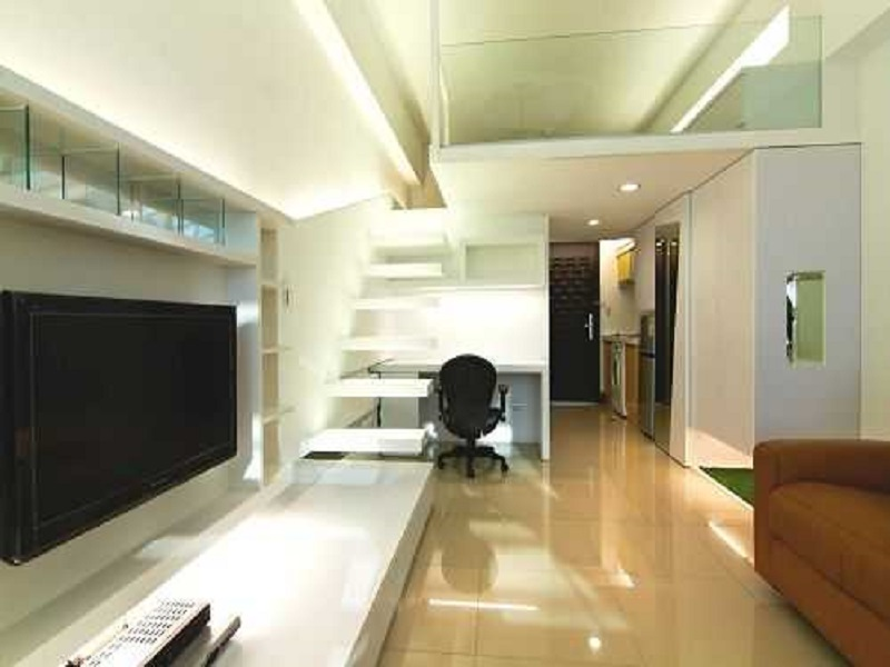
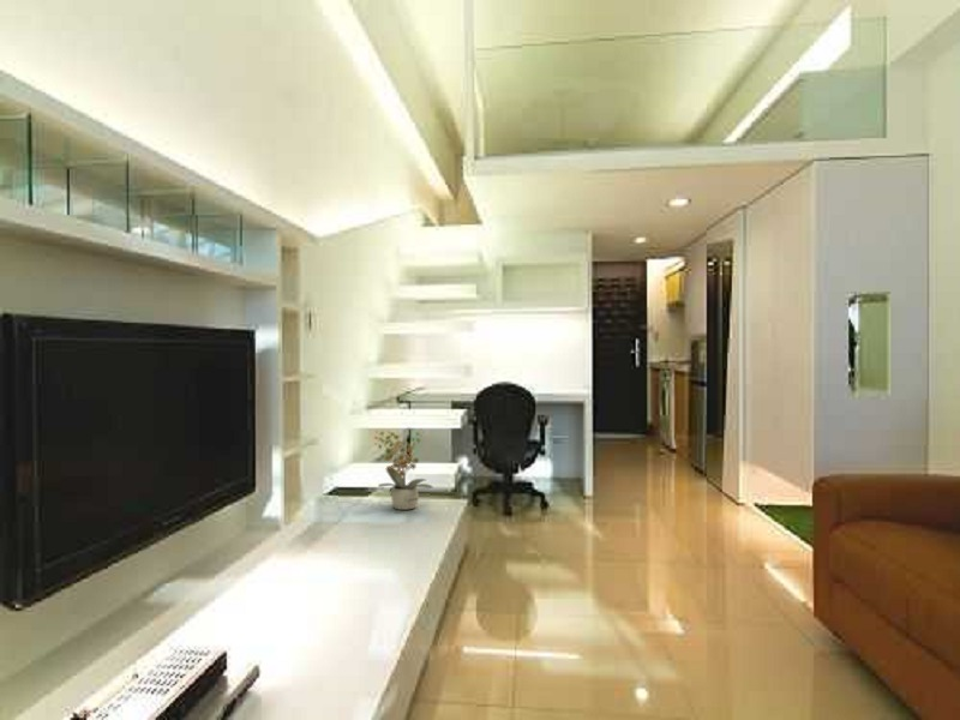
+ potted plant (400, 468)
